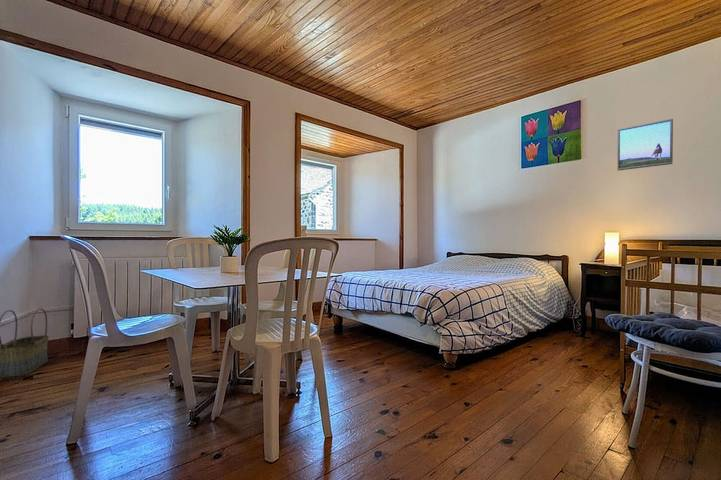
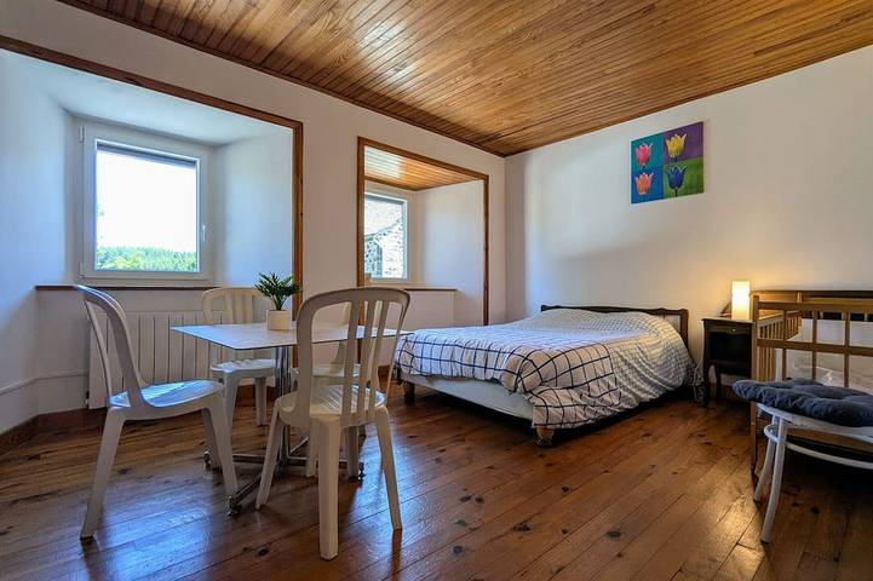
- basket (24, 338)
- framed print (643, 145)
